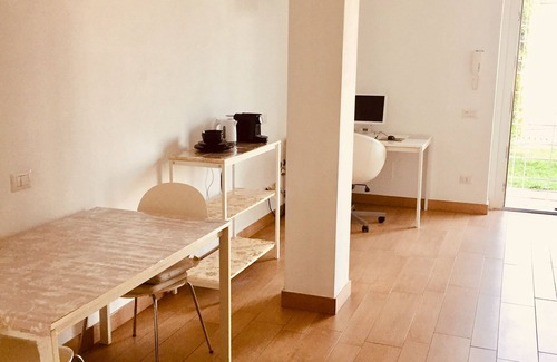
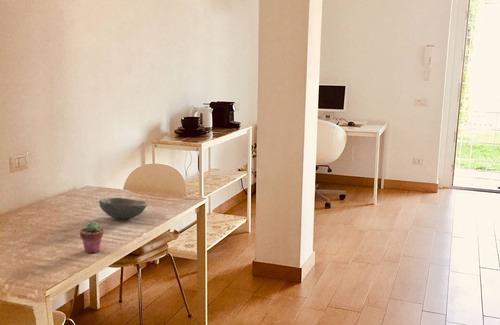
+ potted succulent (91, 236)
+ bowl (123, 208)
